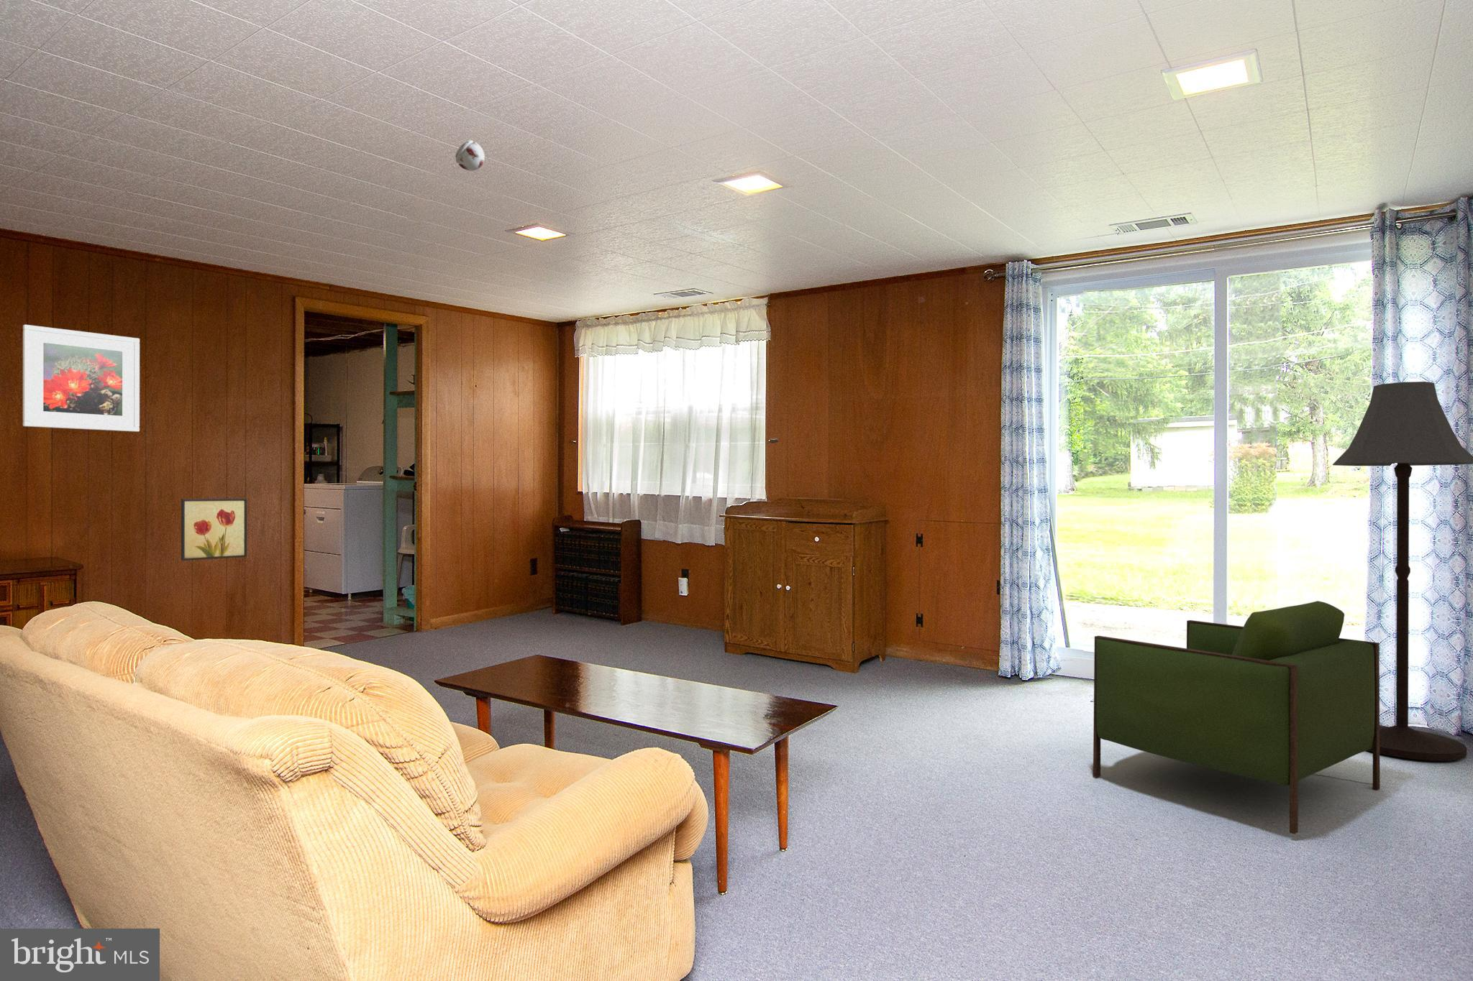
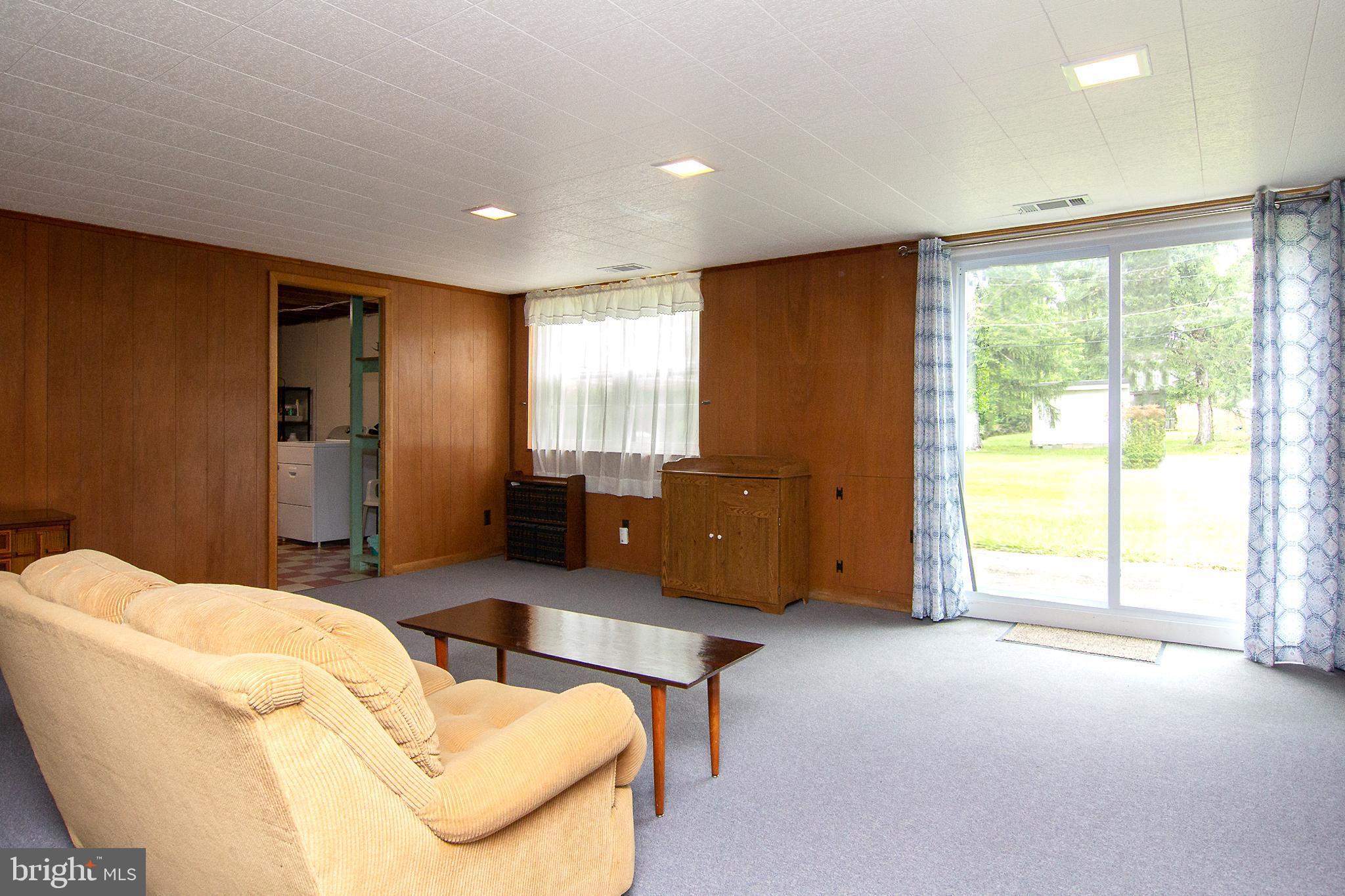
- floor lamp (1403, 565)
- smoke detector (470, 155)
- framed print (83, 380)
- armchair (1233, 691)
- wall art (214, 528)
